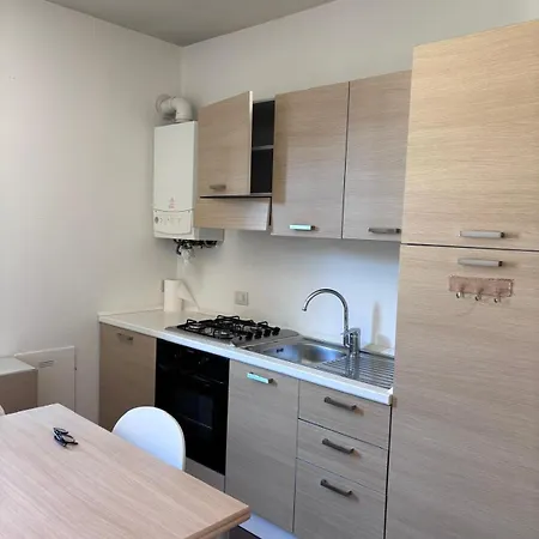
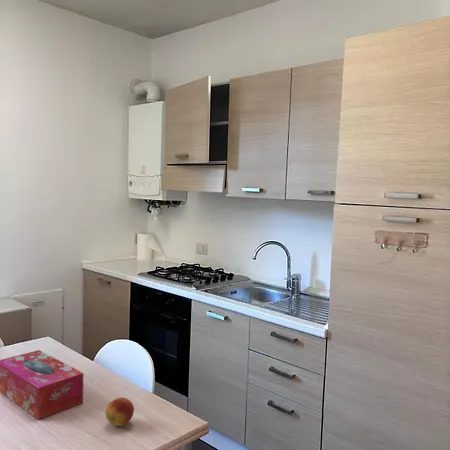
+ fruit (119, 411)
+ tissue box (38, 381)
